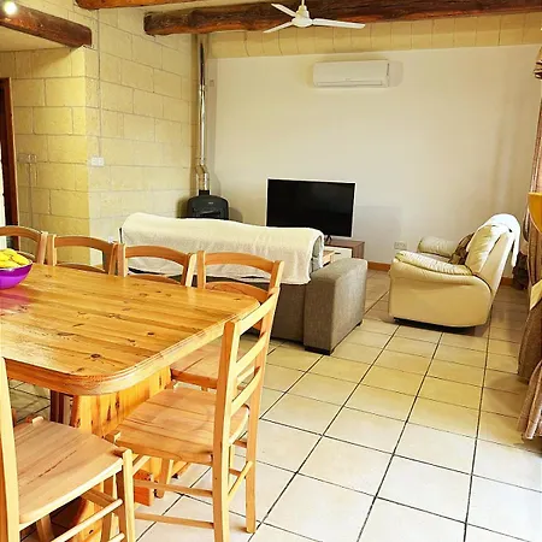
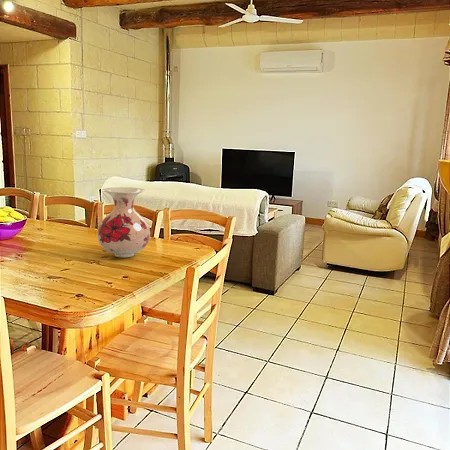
+ vase (124, 222)
